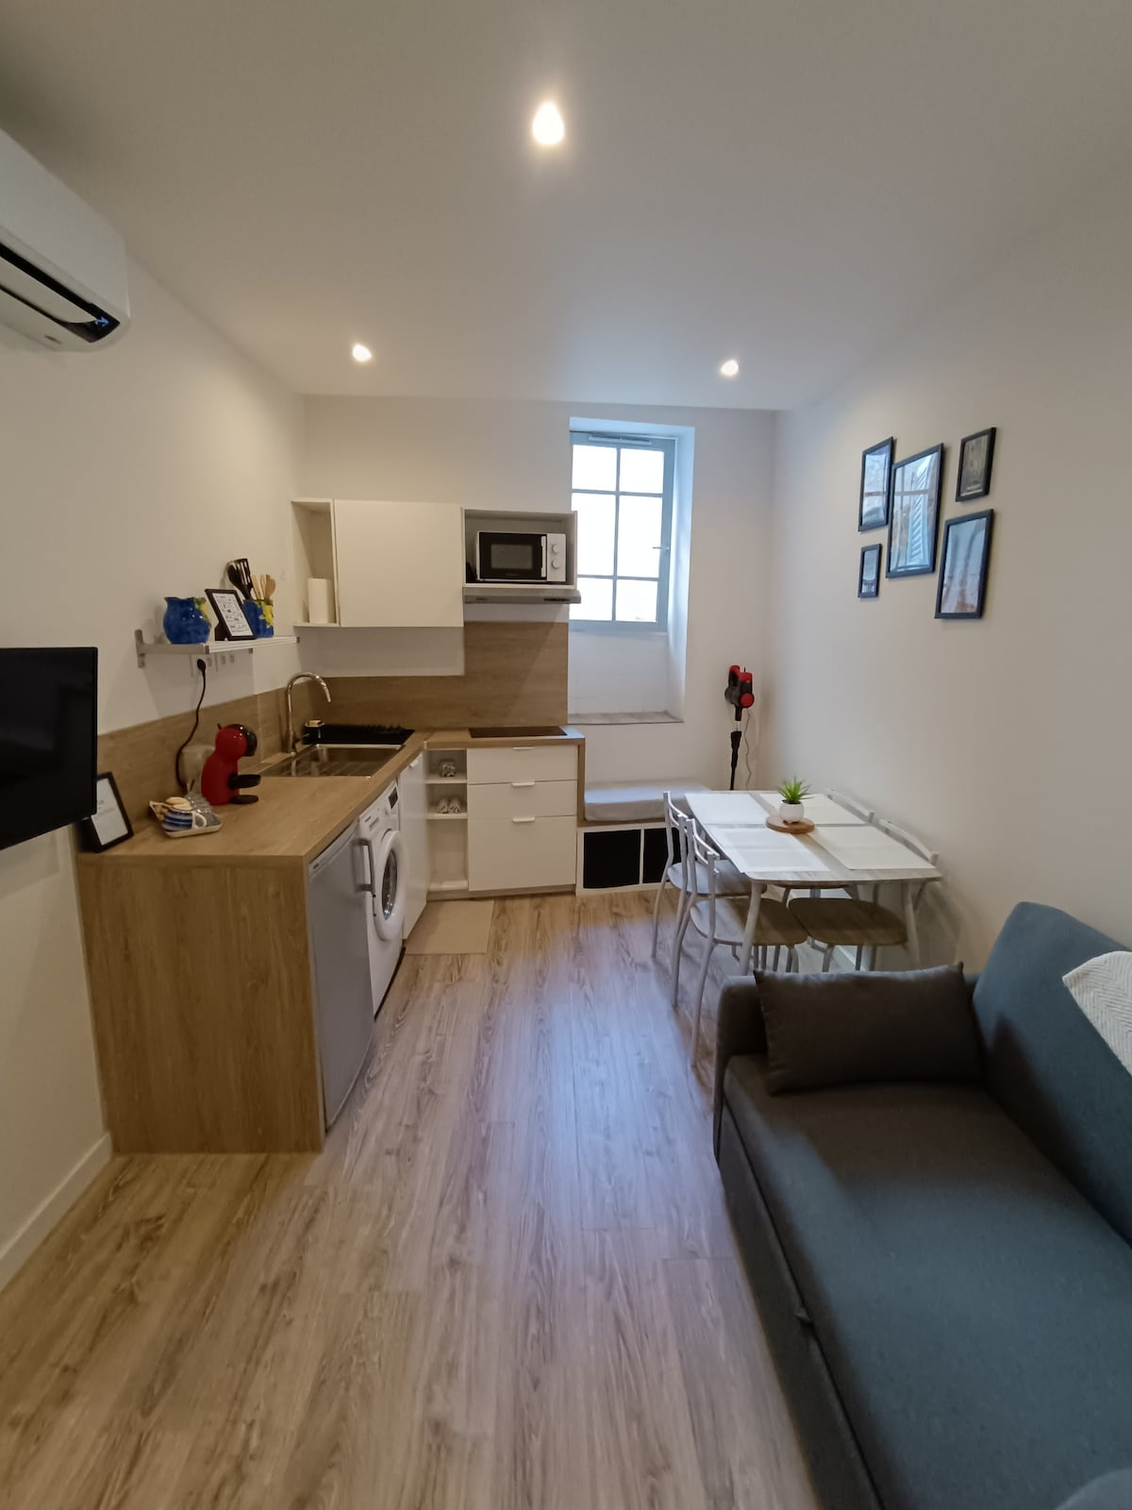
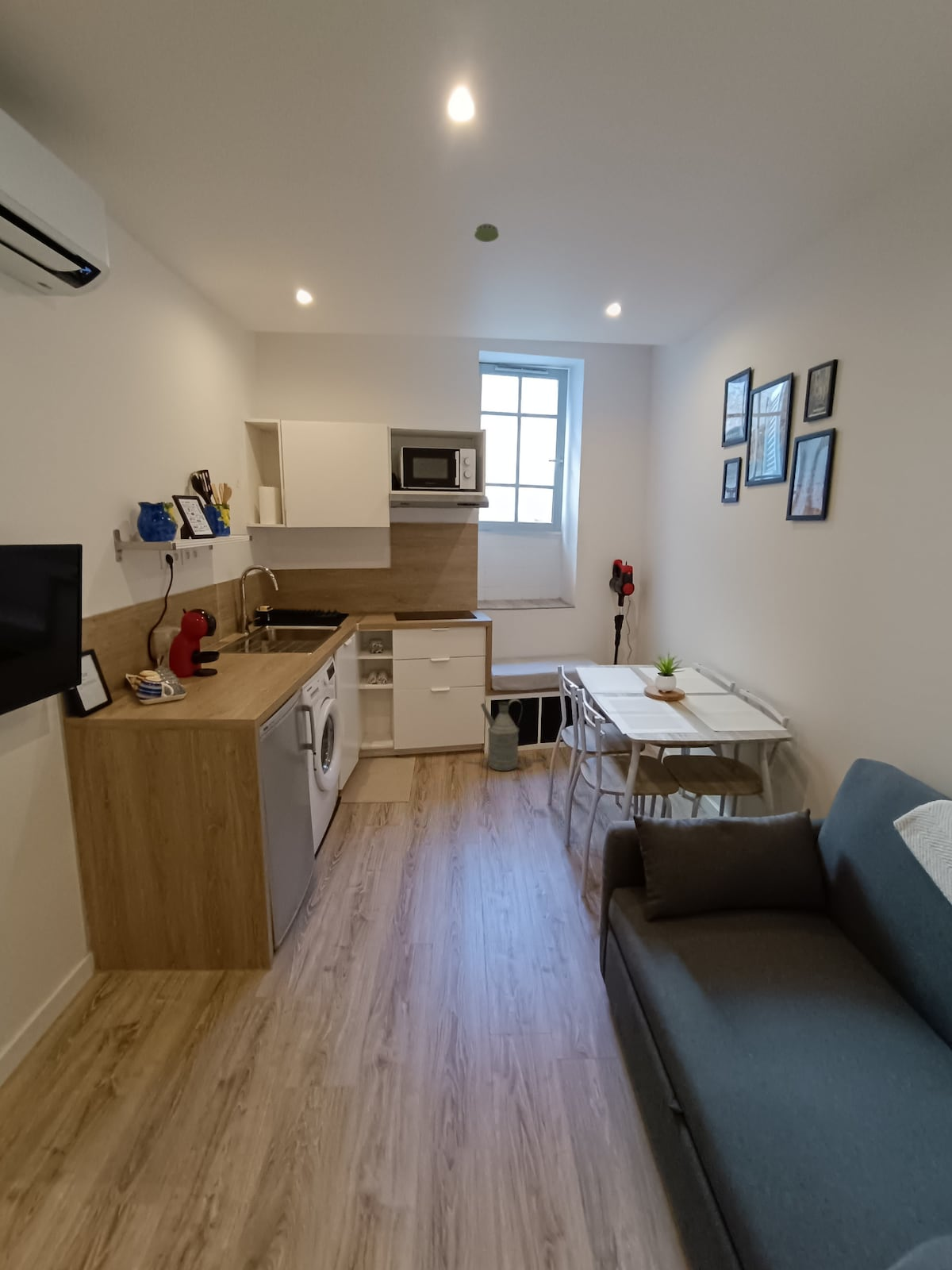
+ watering can (501, 733)
+ smoke detector (486, 232)
